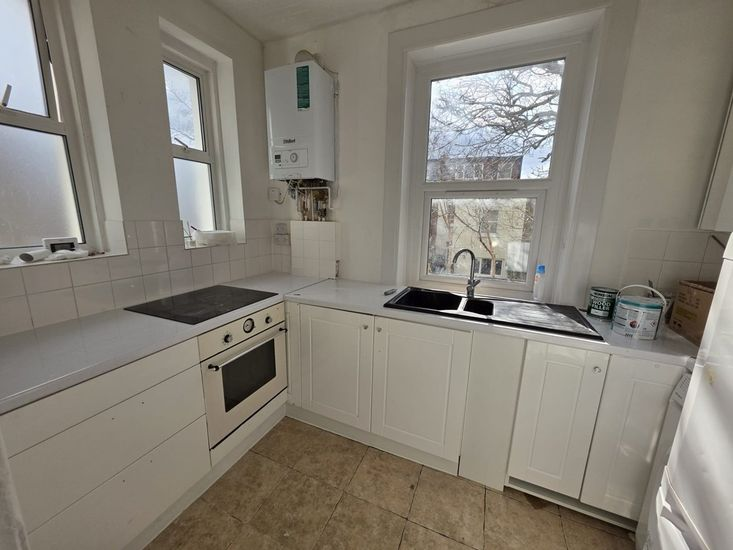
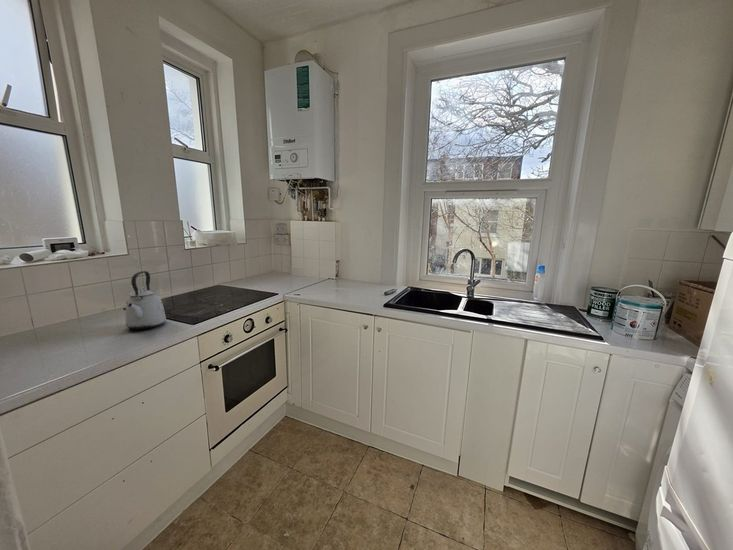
+ kettle (140, 301)
